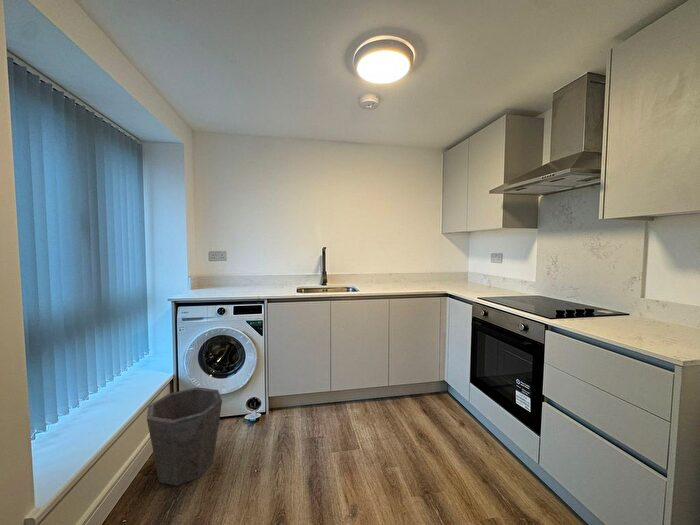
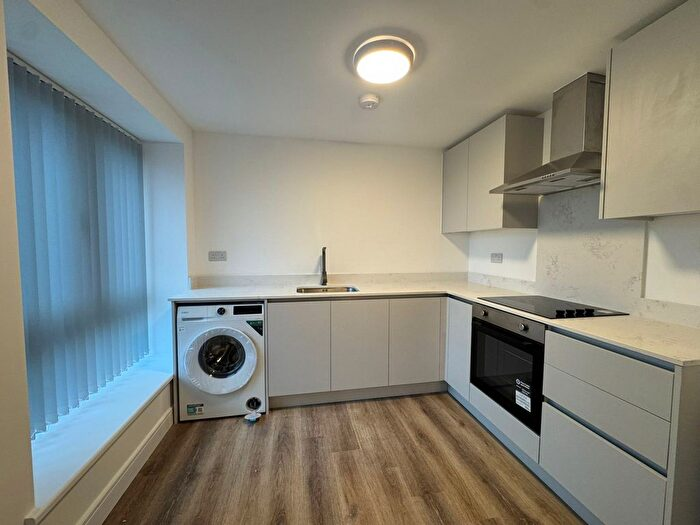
- waste bin (186, 434)
